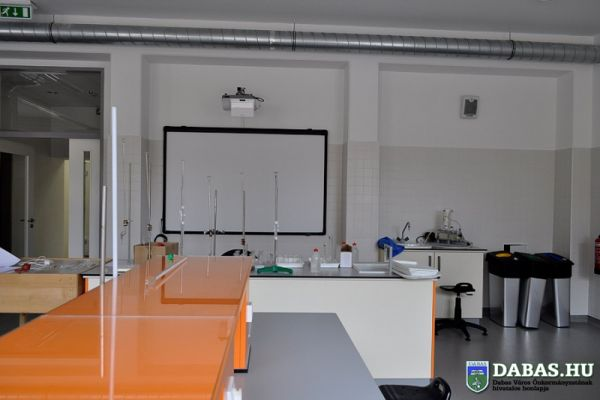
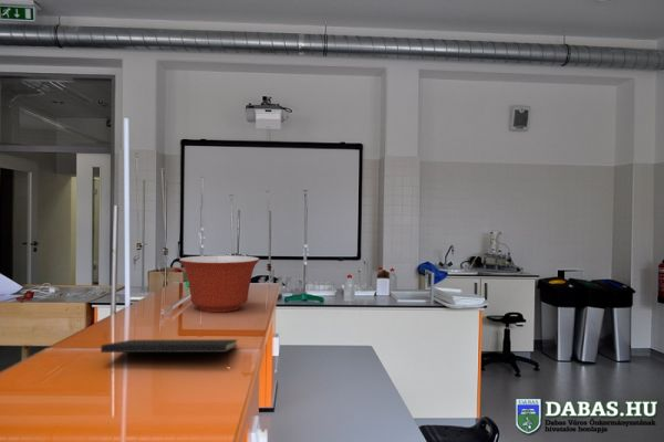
+ notepad (175, 345)
+ mixing bowl (219, 283)
